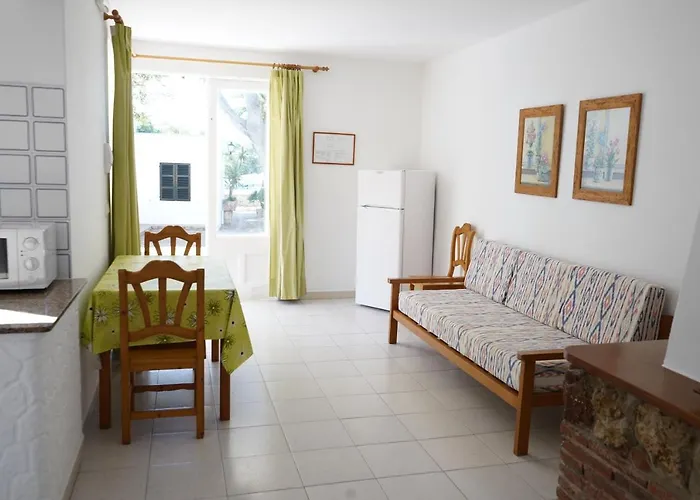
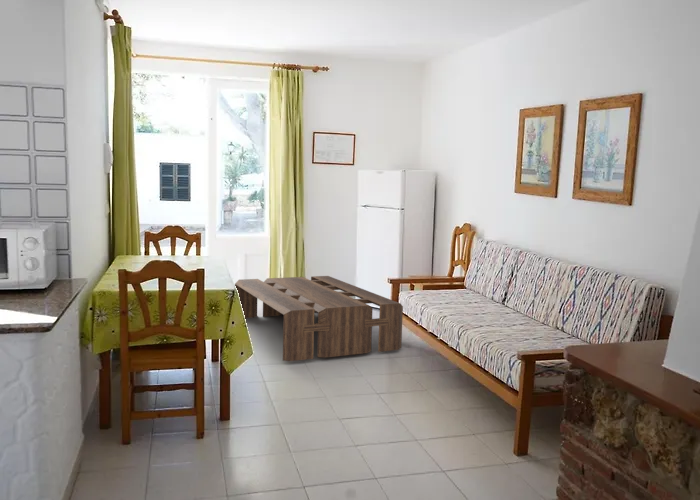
+ coffee table (312, 311)
